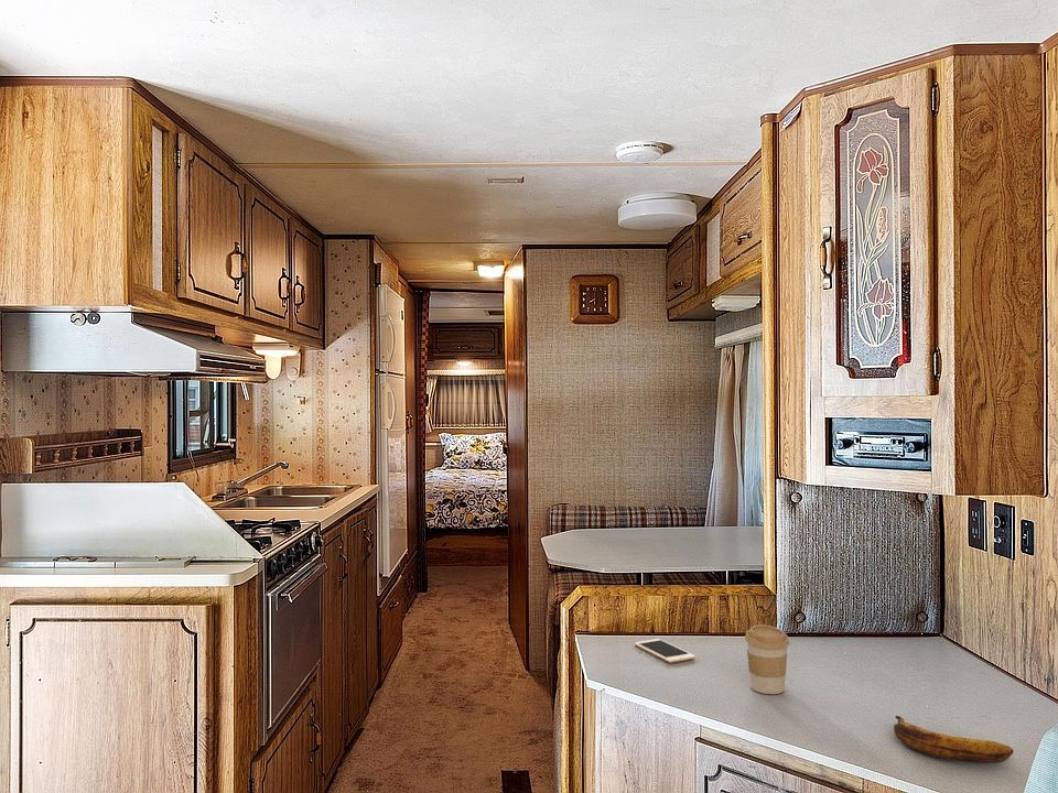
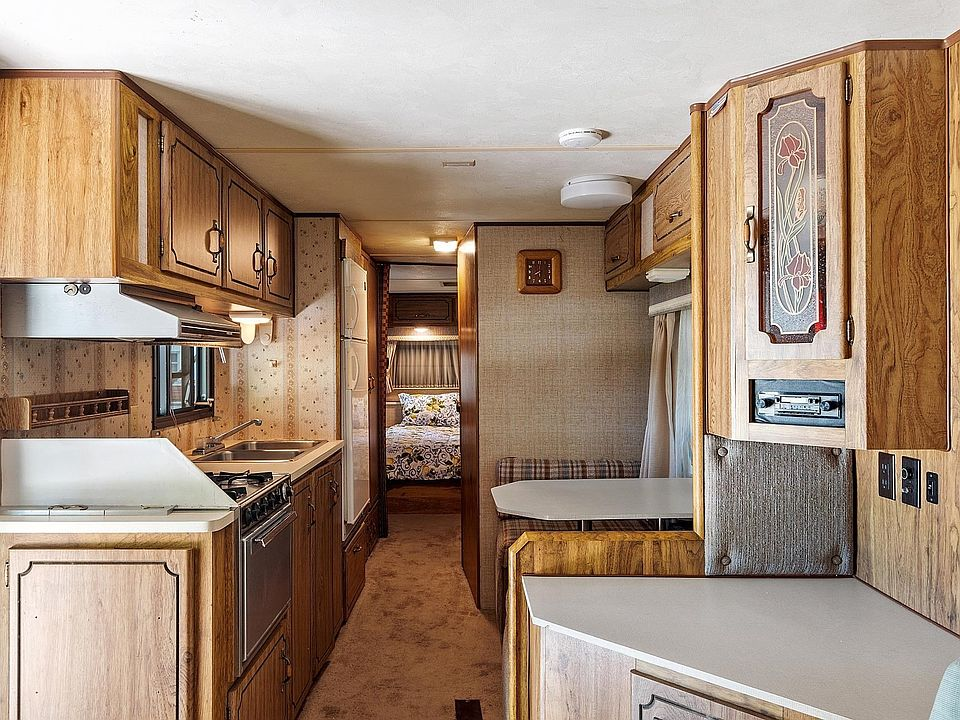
- banana (948, 739)
- coffee cup (767, 659)
- cell phone (663, 650)
